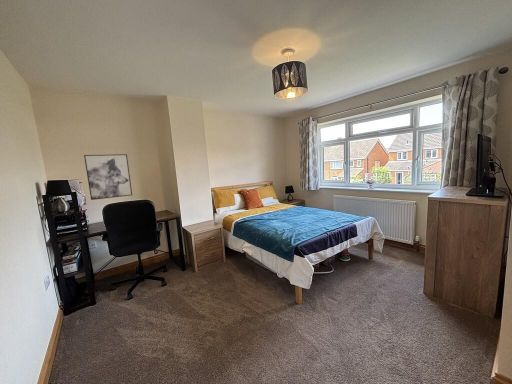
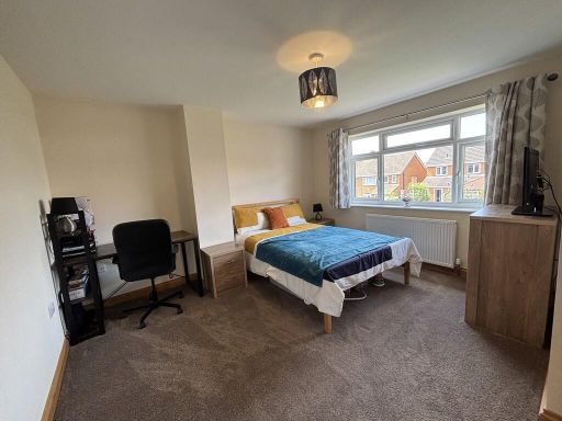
- wall art (109, 176)
